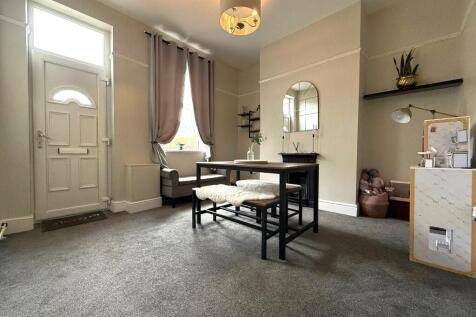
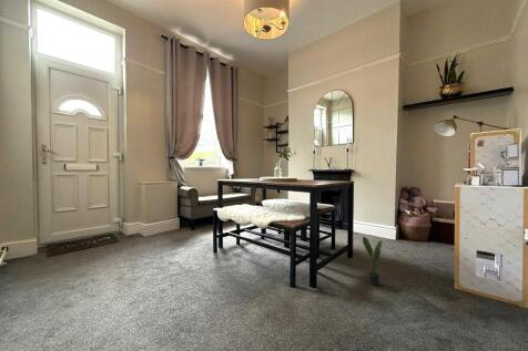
+ potted plant (368, 262)
